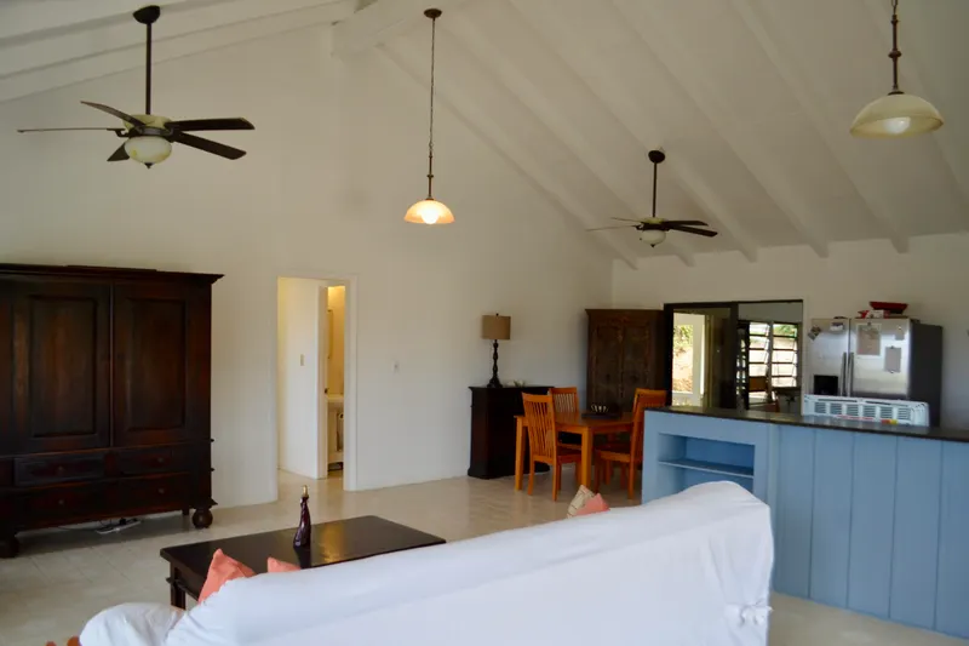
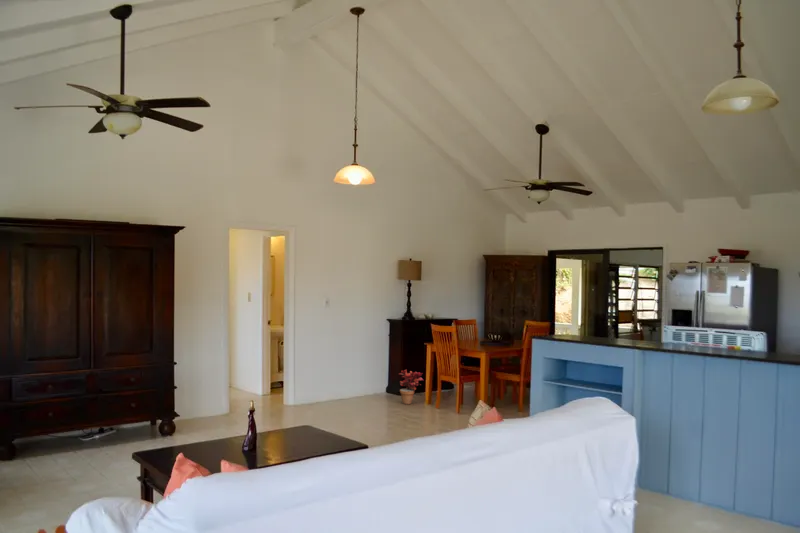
+ potted plant (409, 386)
